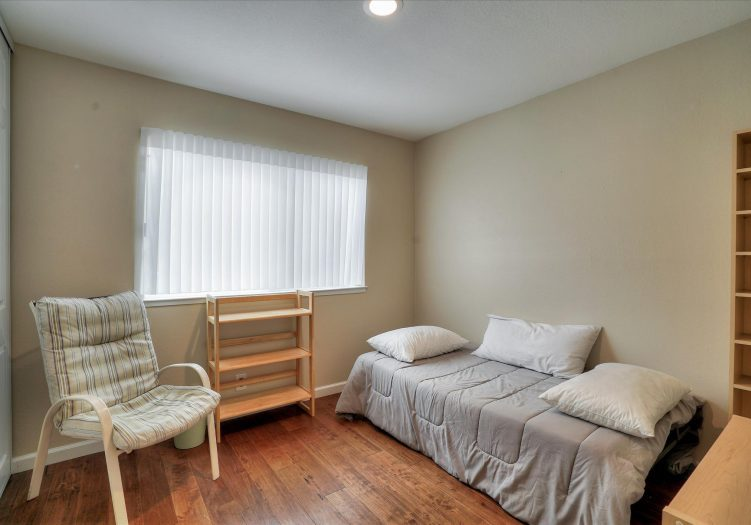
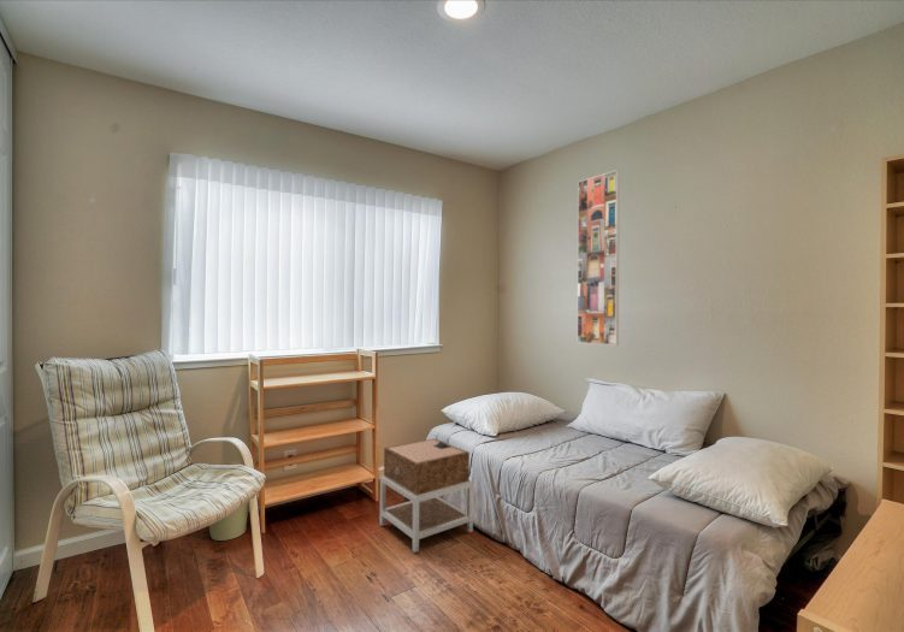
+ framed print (597, 260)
+ nightstand (425, 486)
